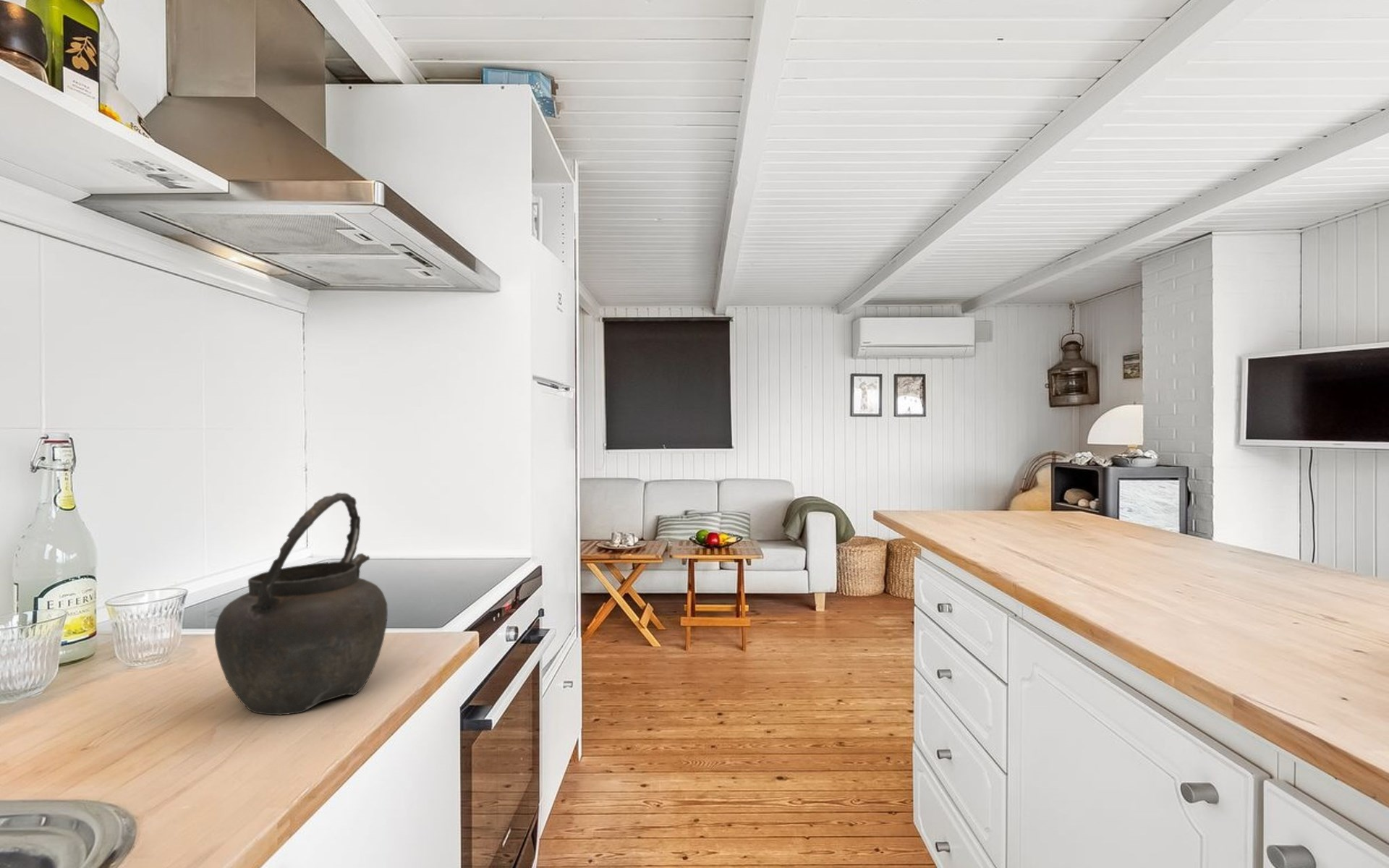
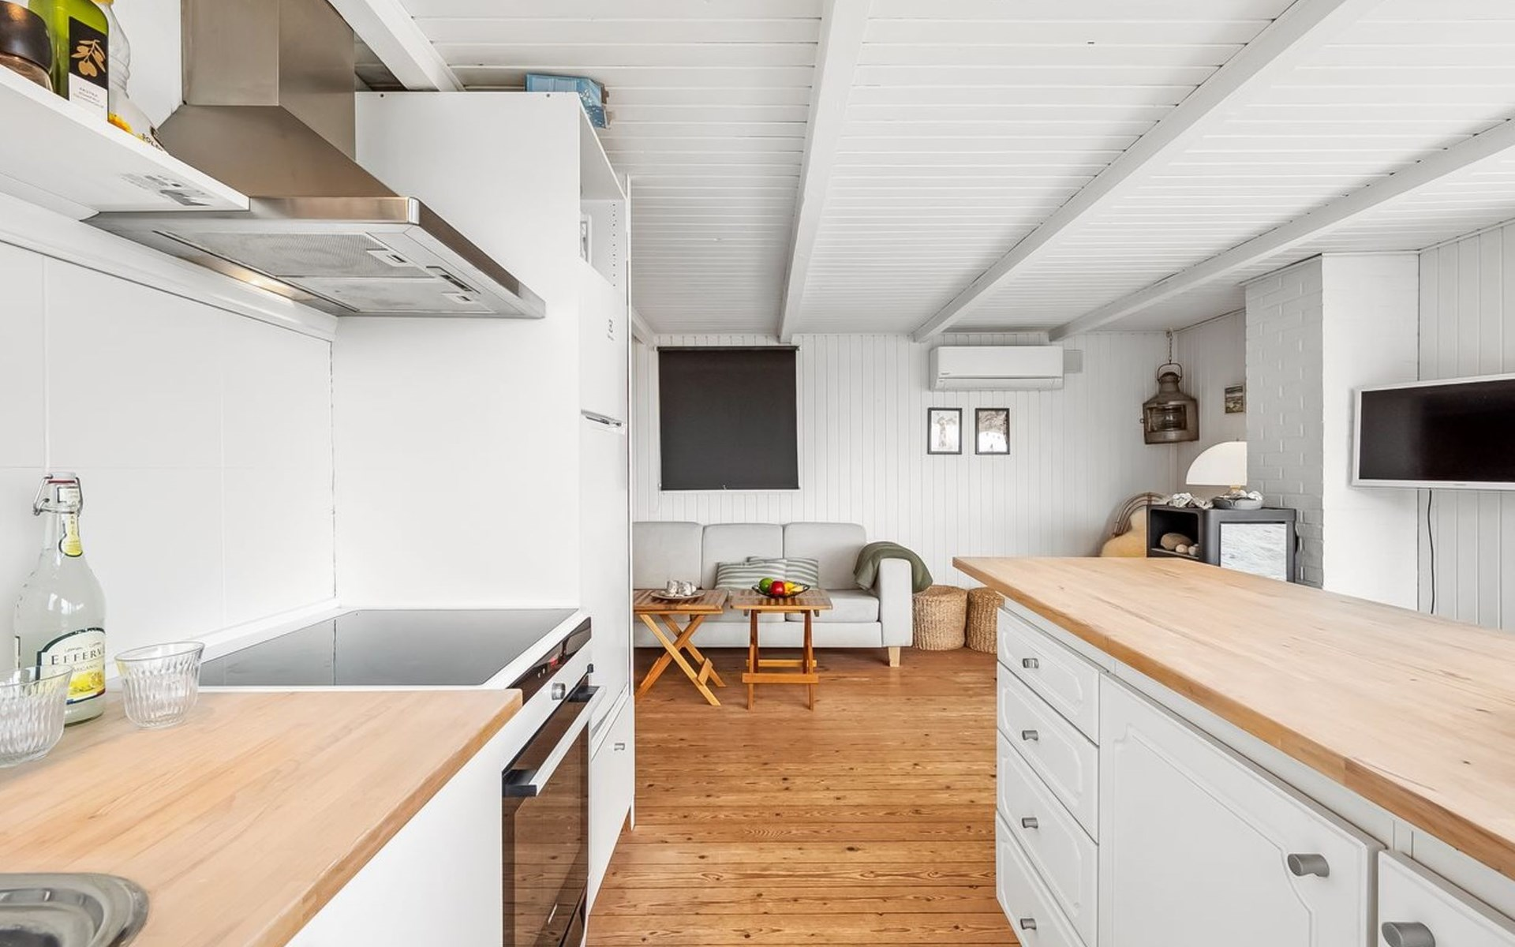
- kettle (323, 588)
